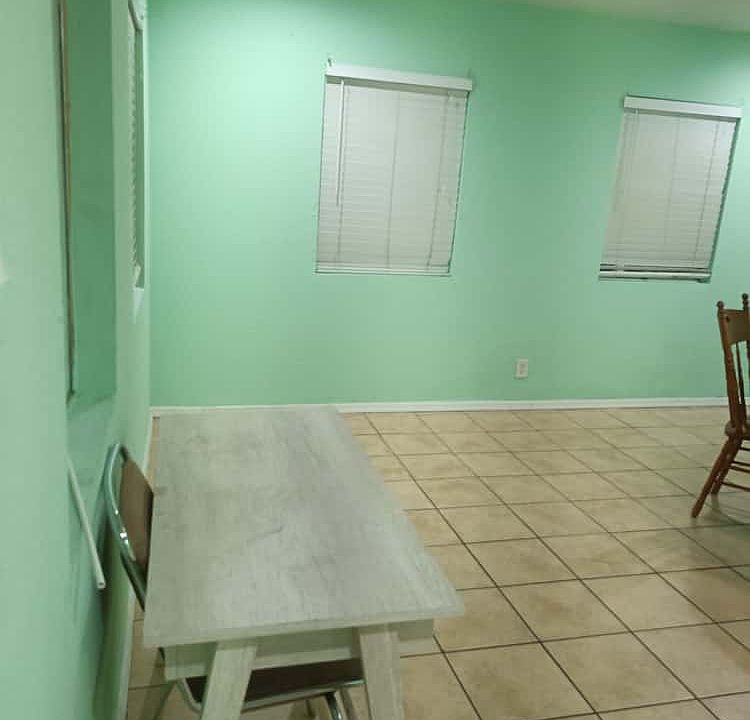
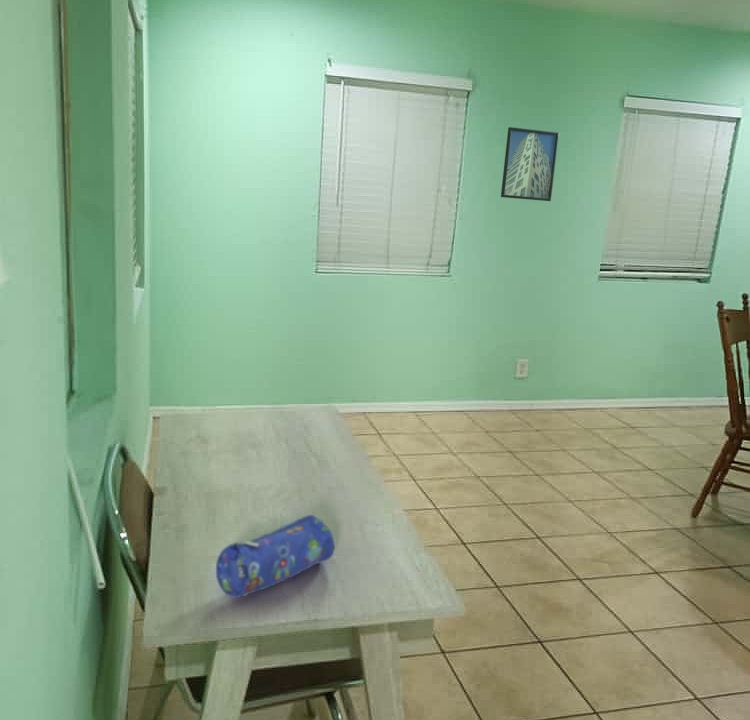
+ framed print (529, 164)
+ pencil case (276, 552)
